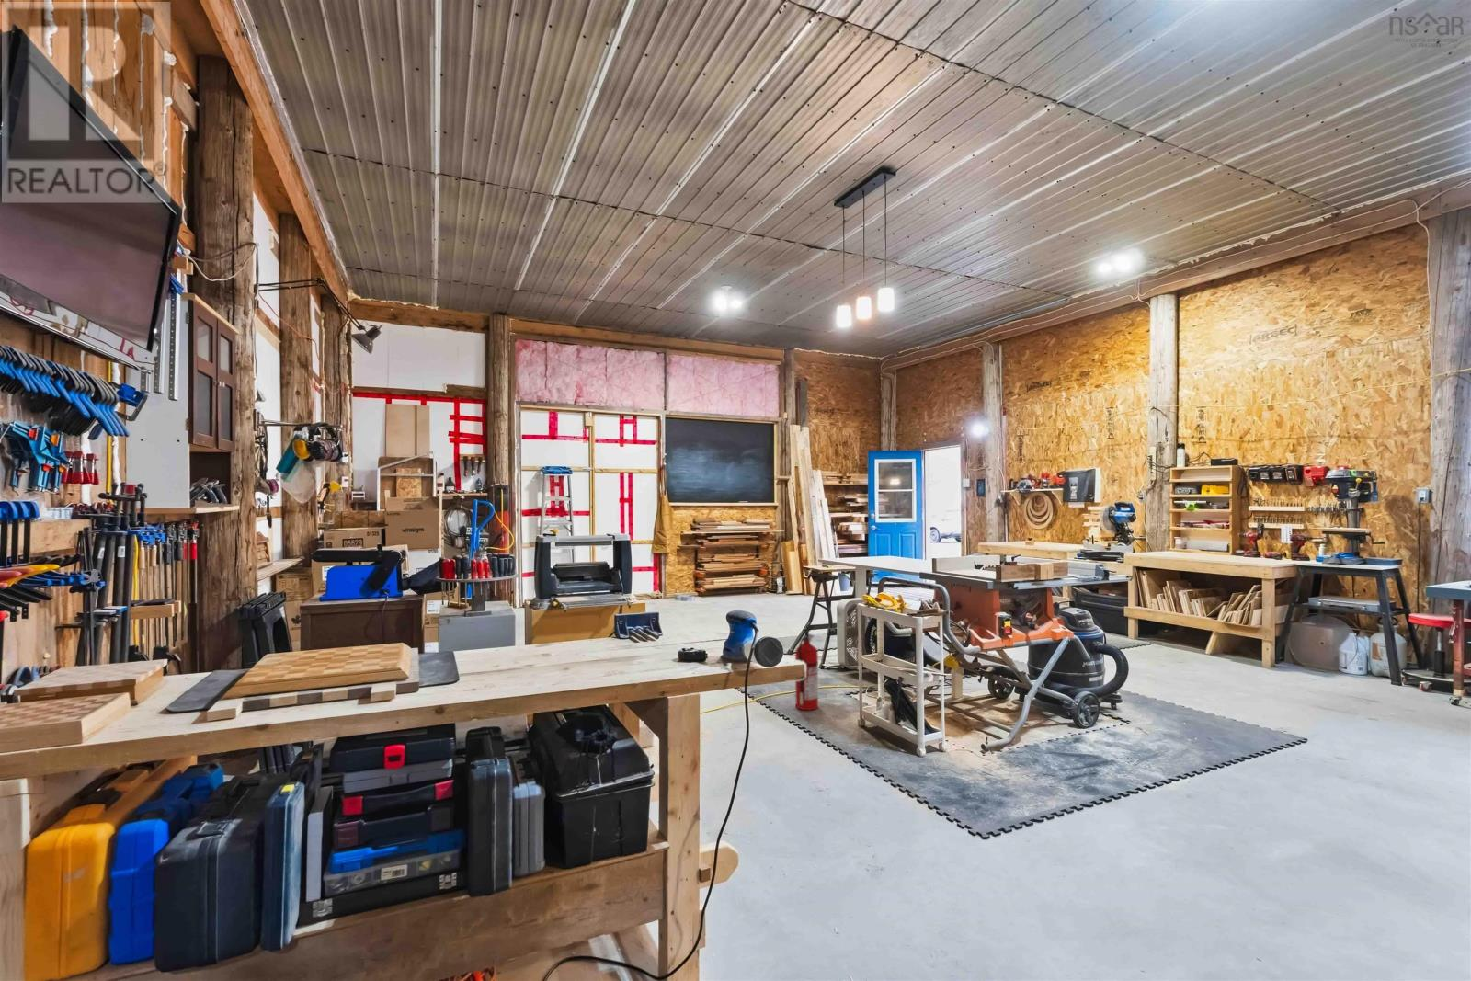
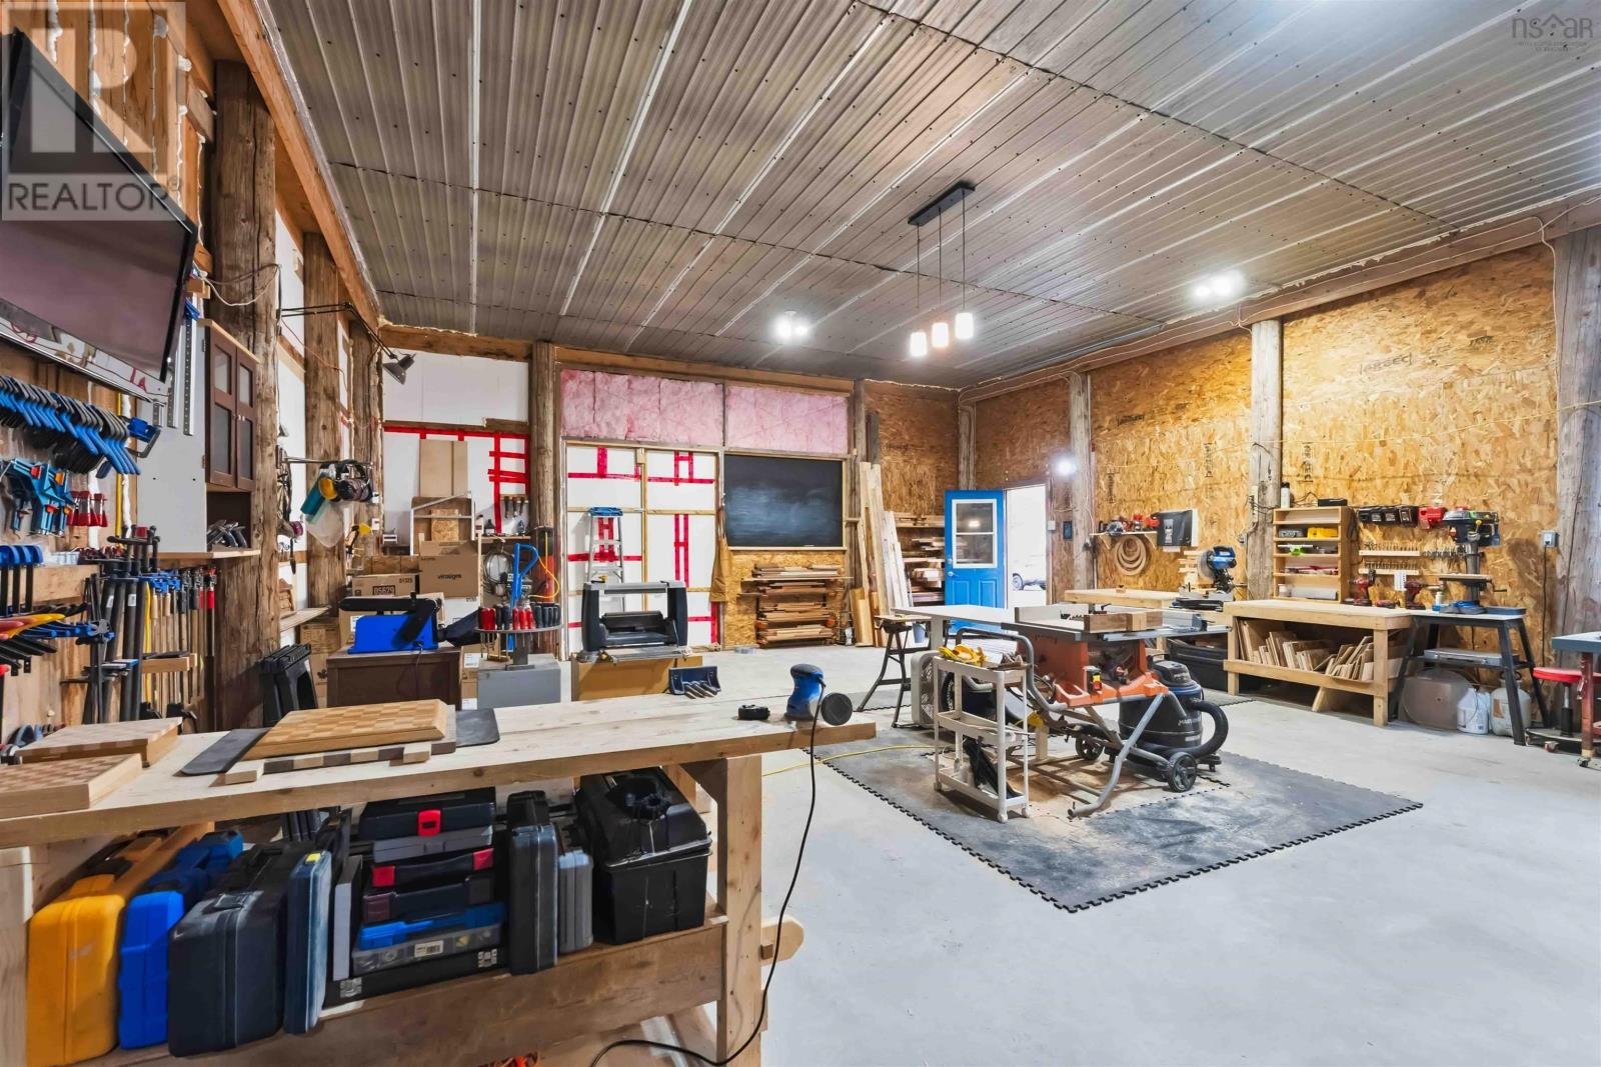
- fire extinguisher (807, 667)
